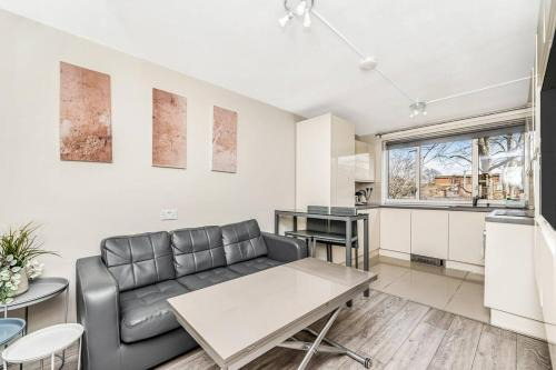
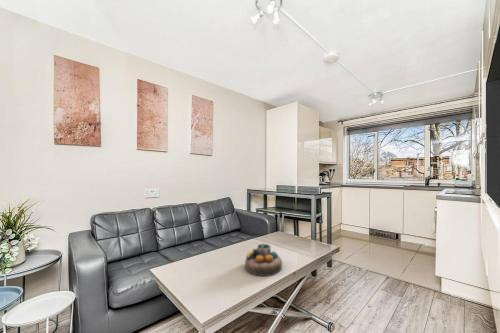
+ decorative bowl (263, 255)
